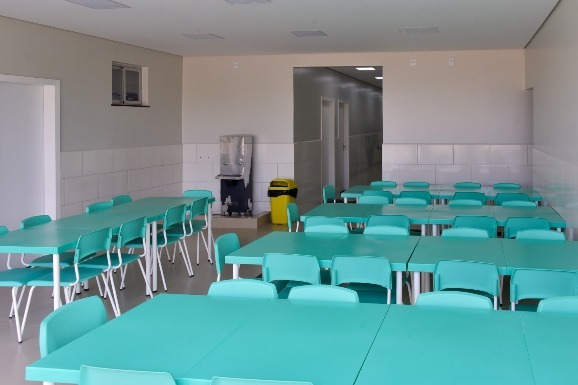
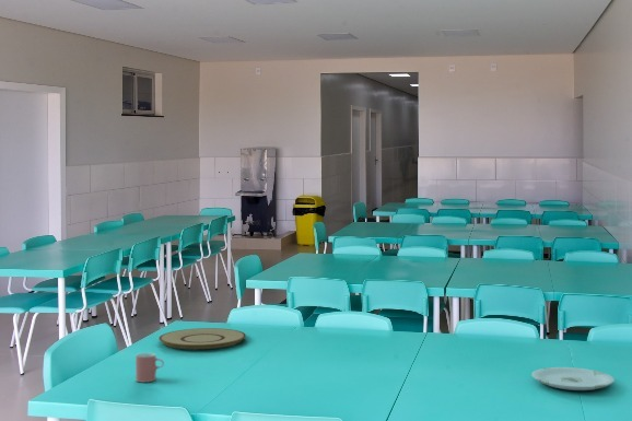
+ cup (150, 367)
+ plate (202, 338)
+ plate (572, 379)
